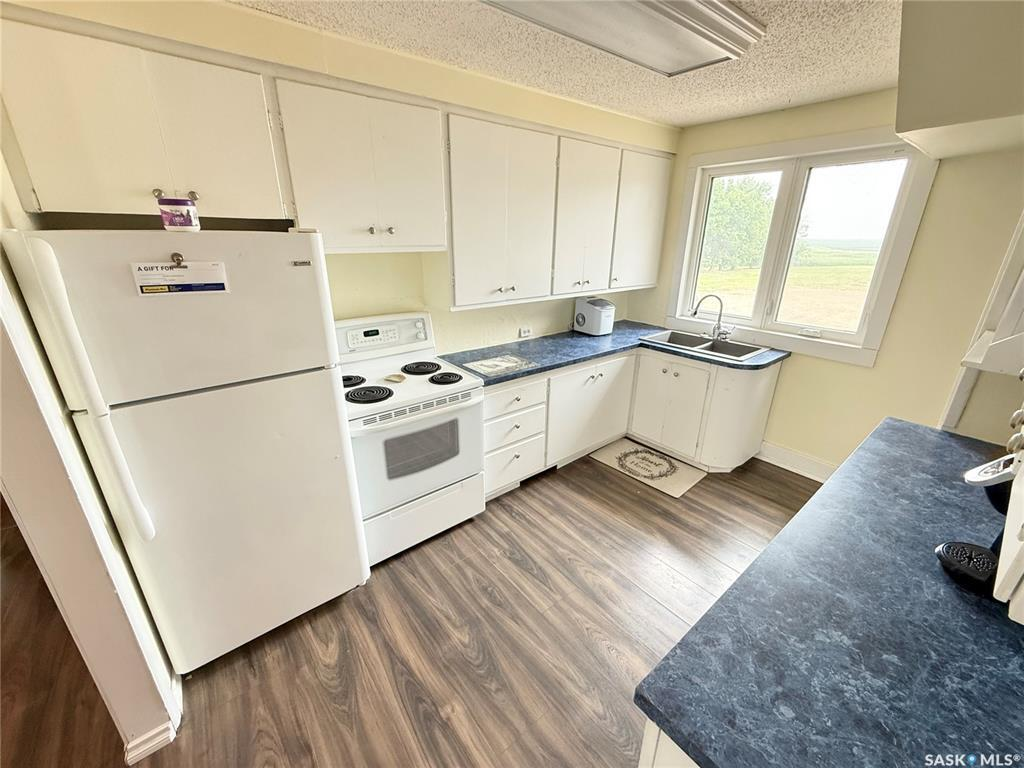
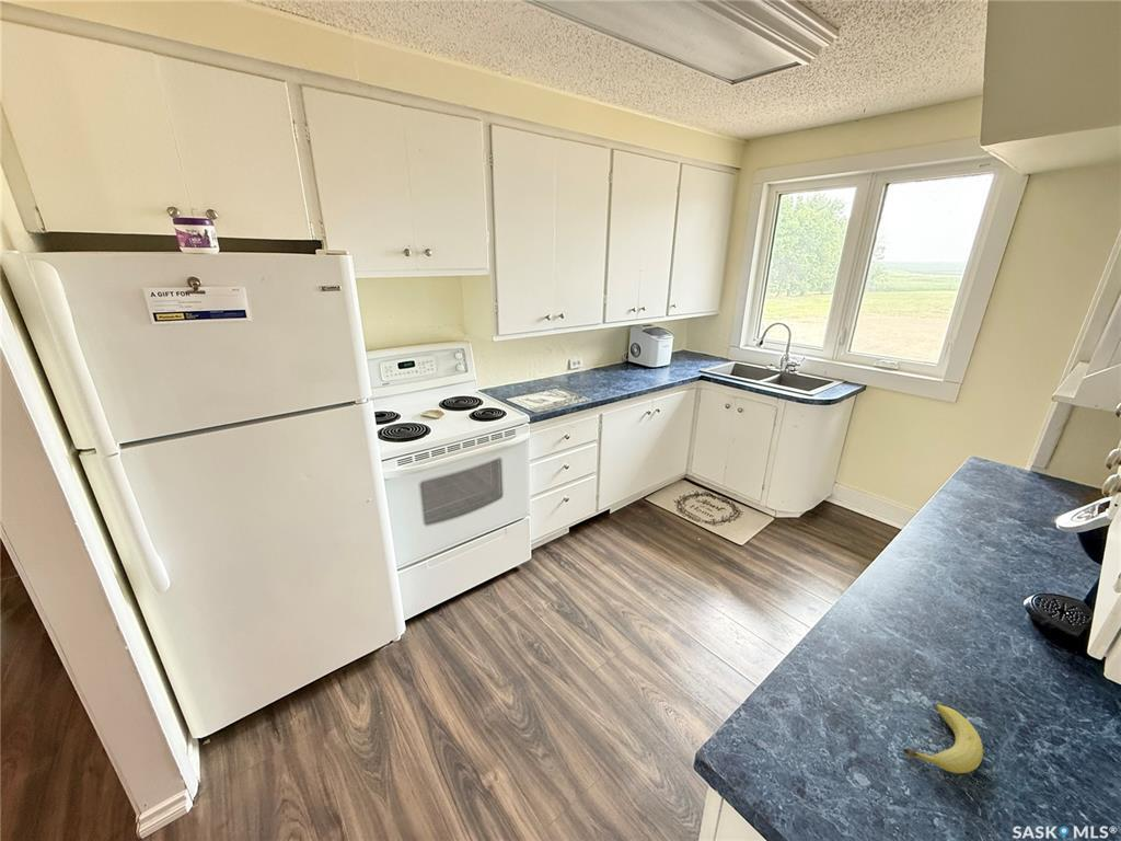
+ fruit (955, 742)
